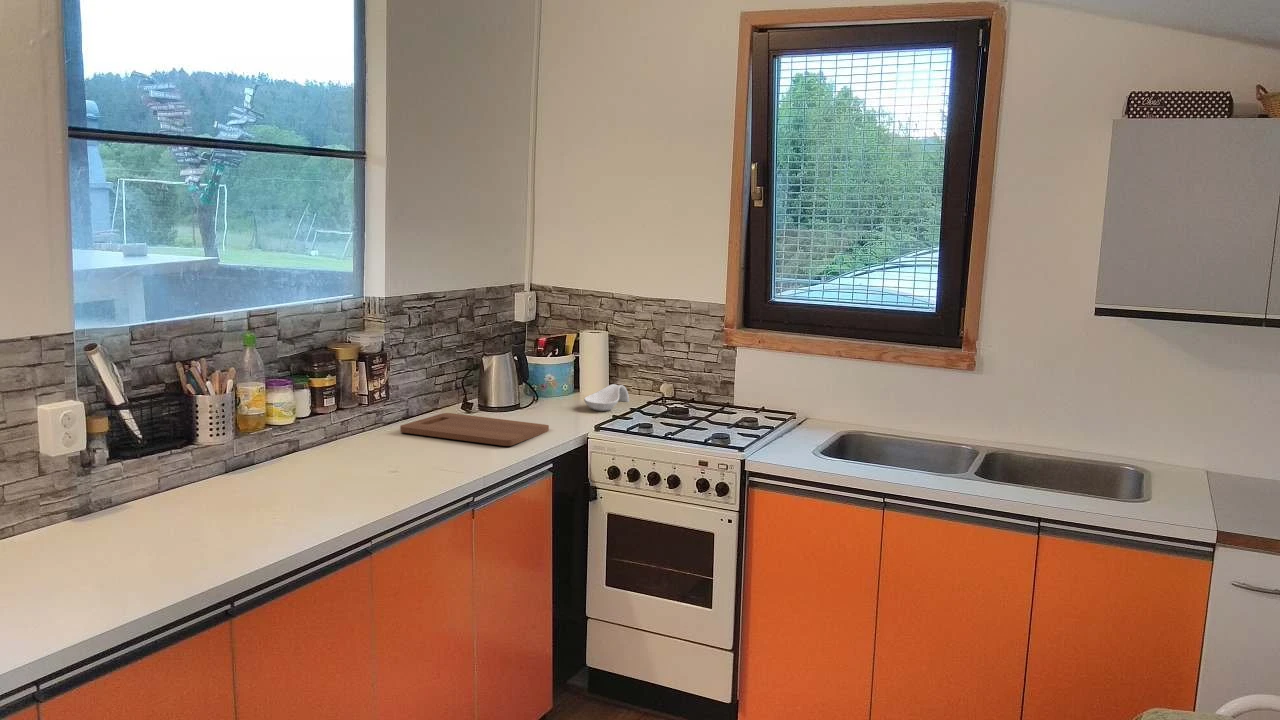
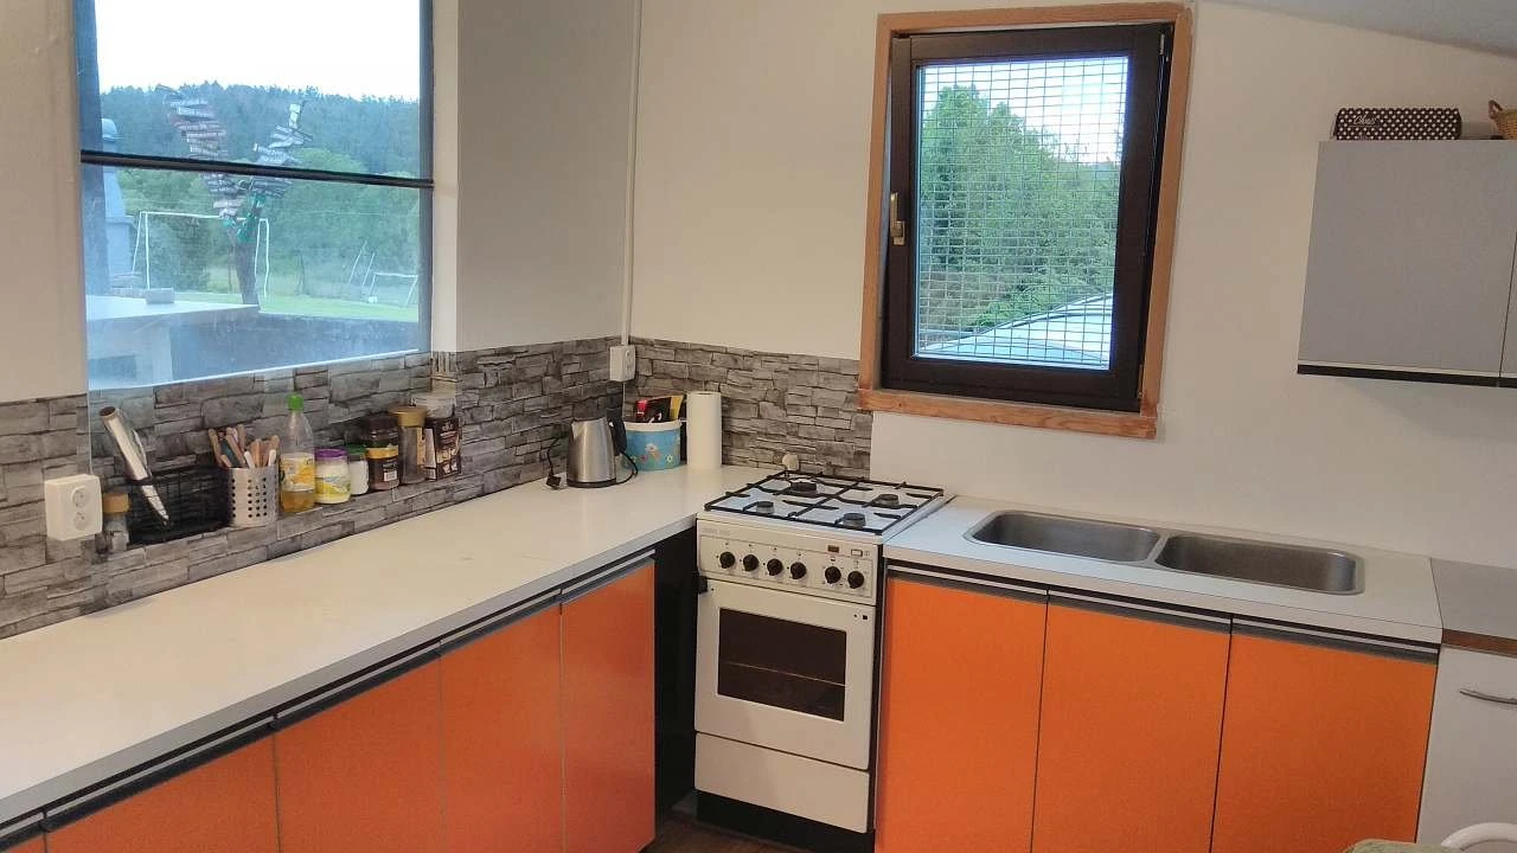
- cutting board (475, 428)
- spoon rest (608, 396)
